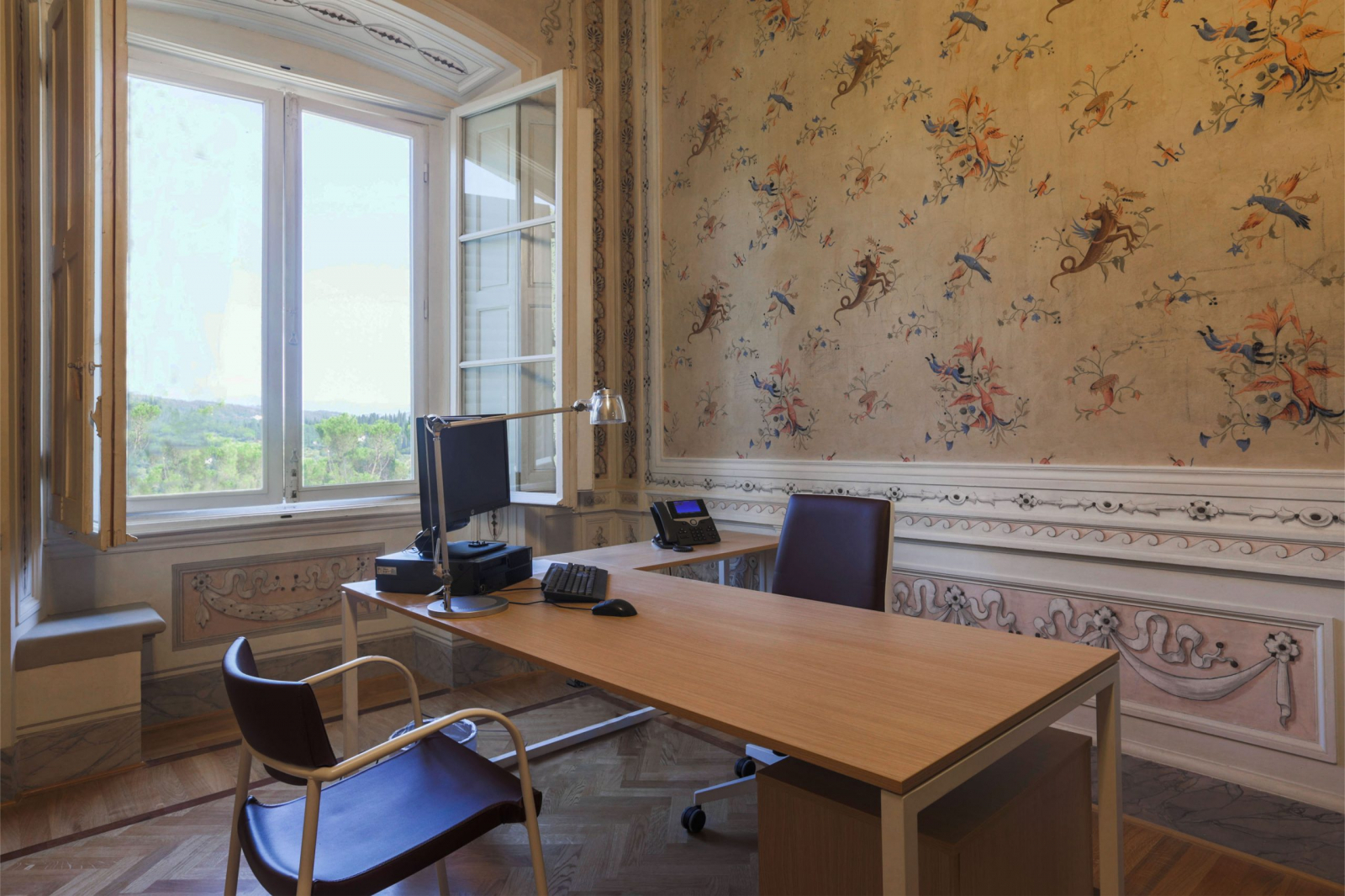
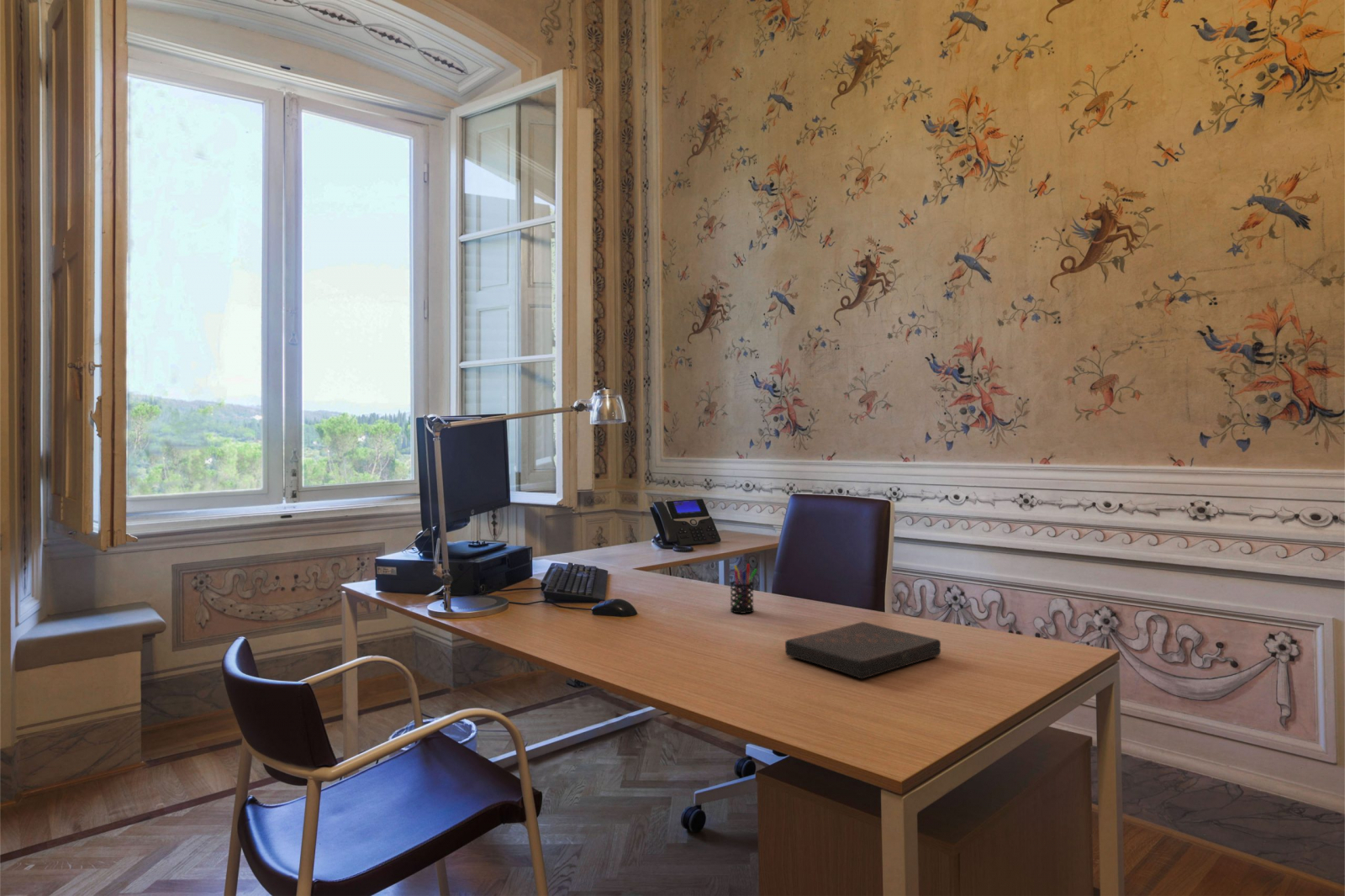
+ book (862, 647)
+ pen holder (745, 586)
